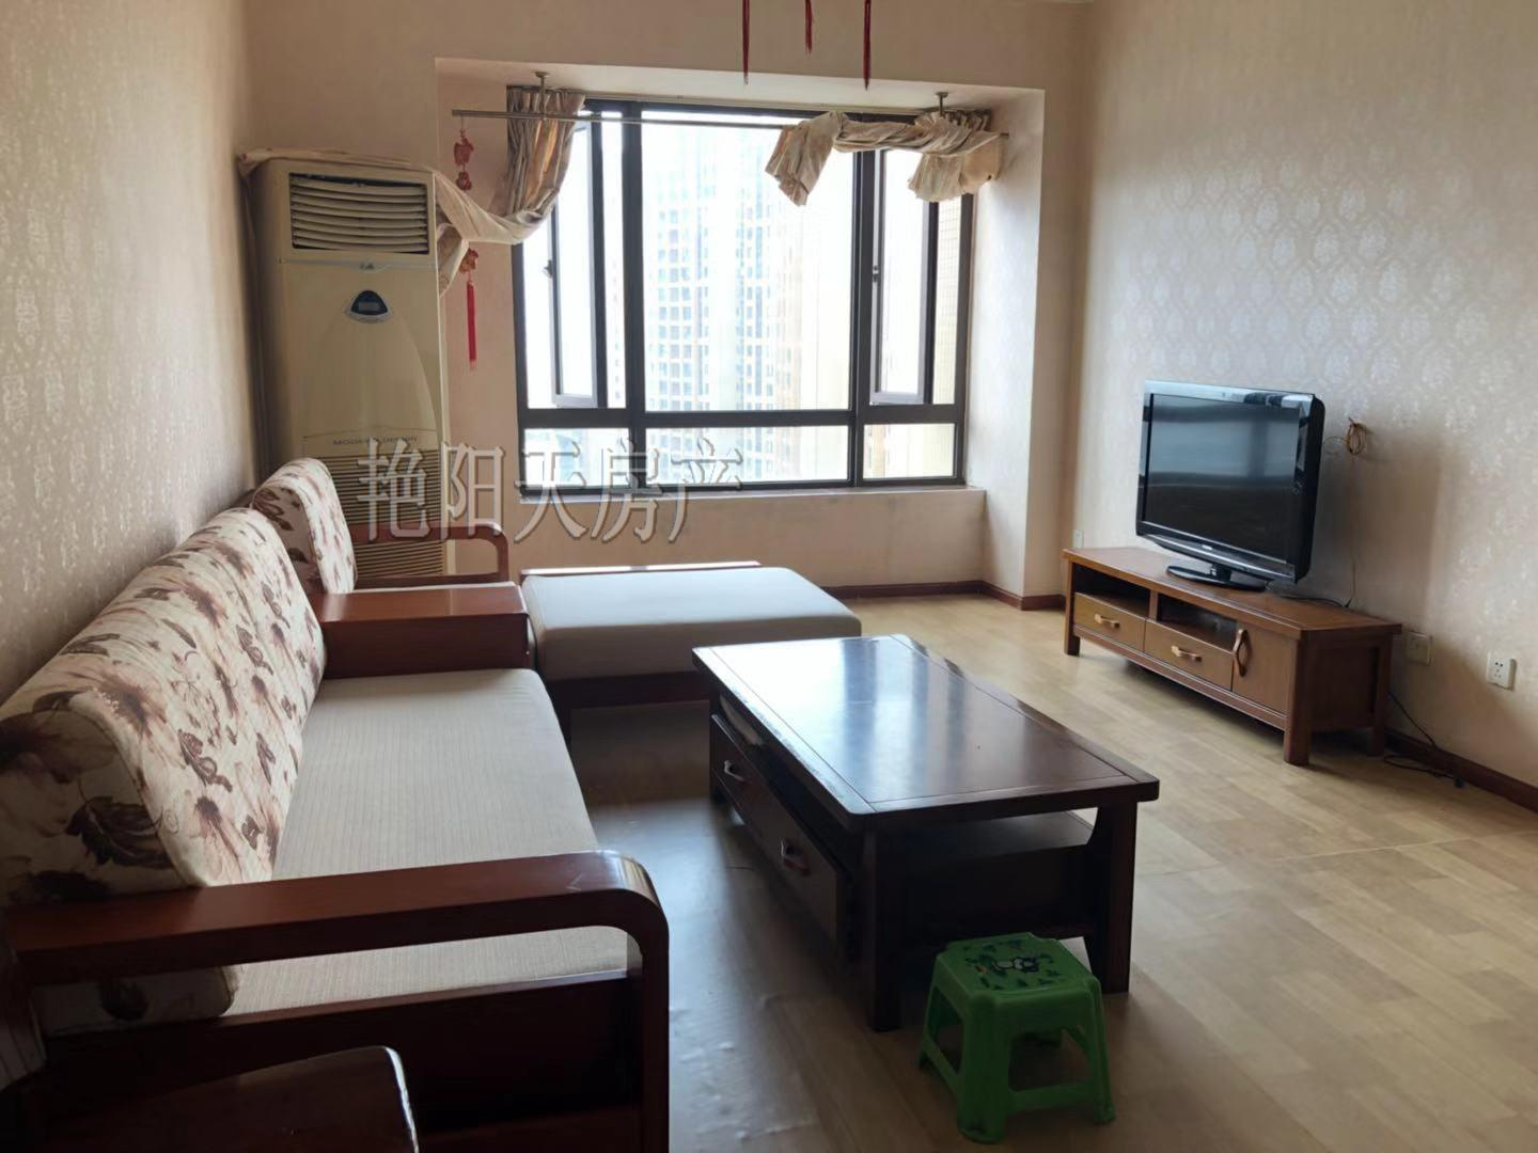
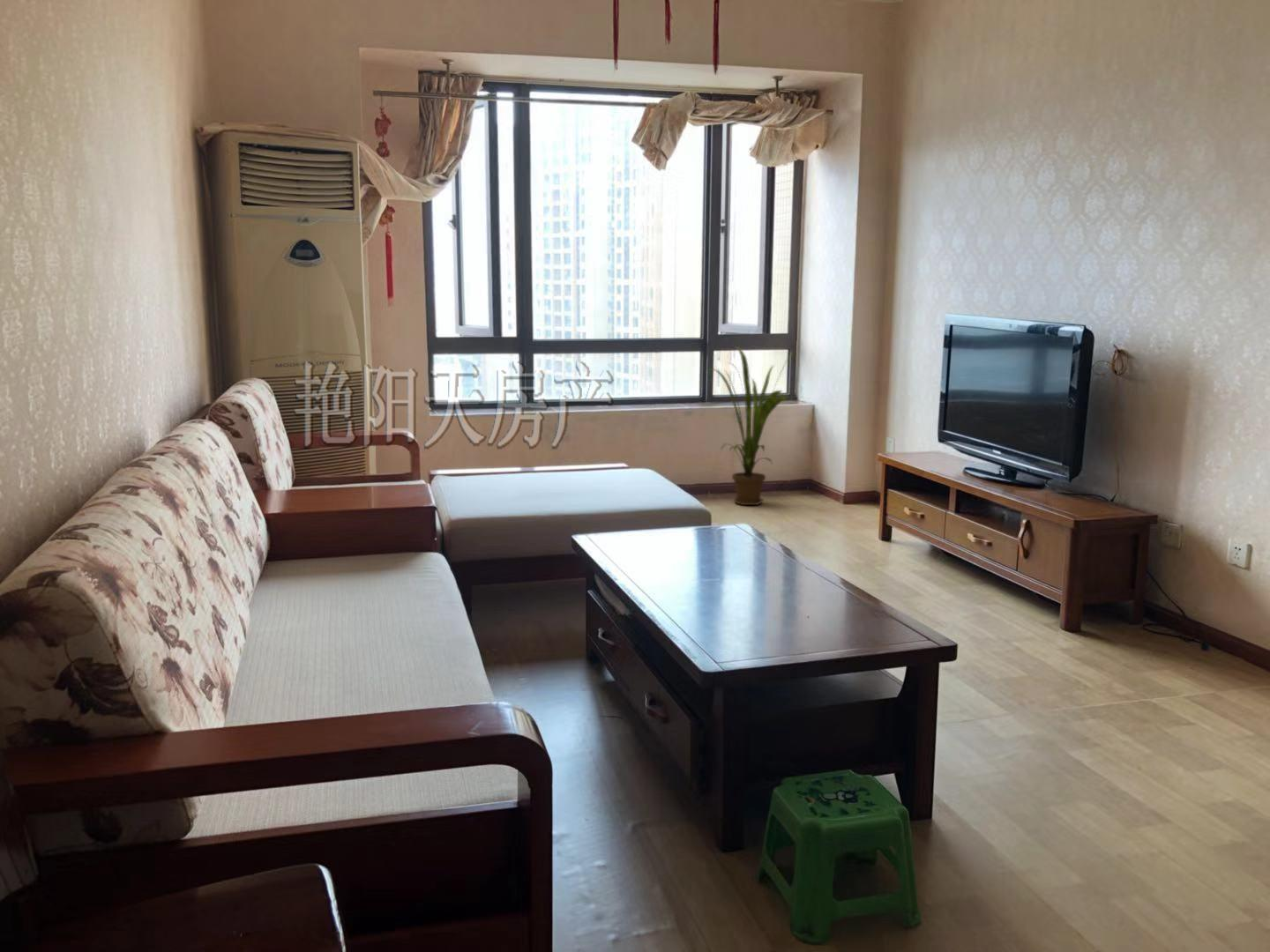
+ house plant (742, 425)
